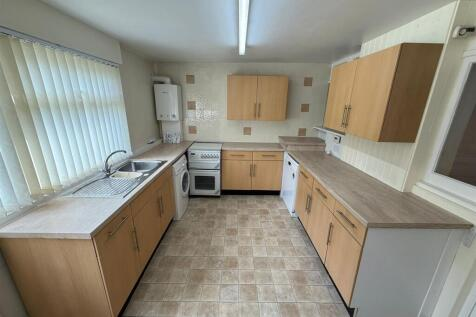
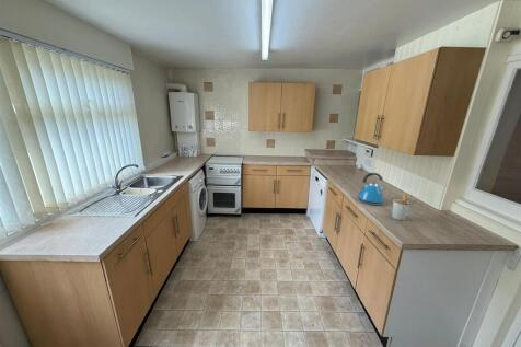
+ kettle (371, 186)
+ utensil holder (404, 207)
